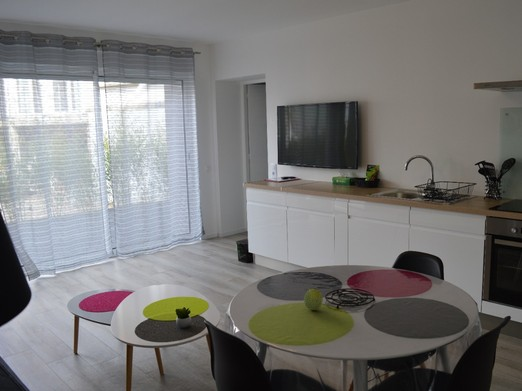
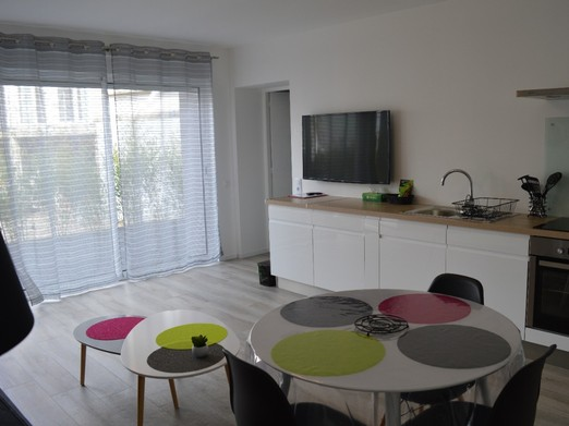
- fruit (313, 299)
